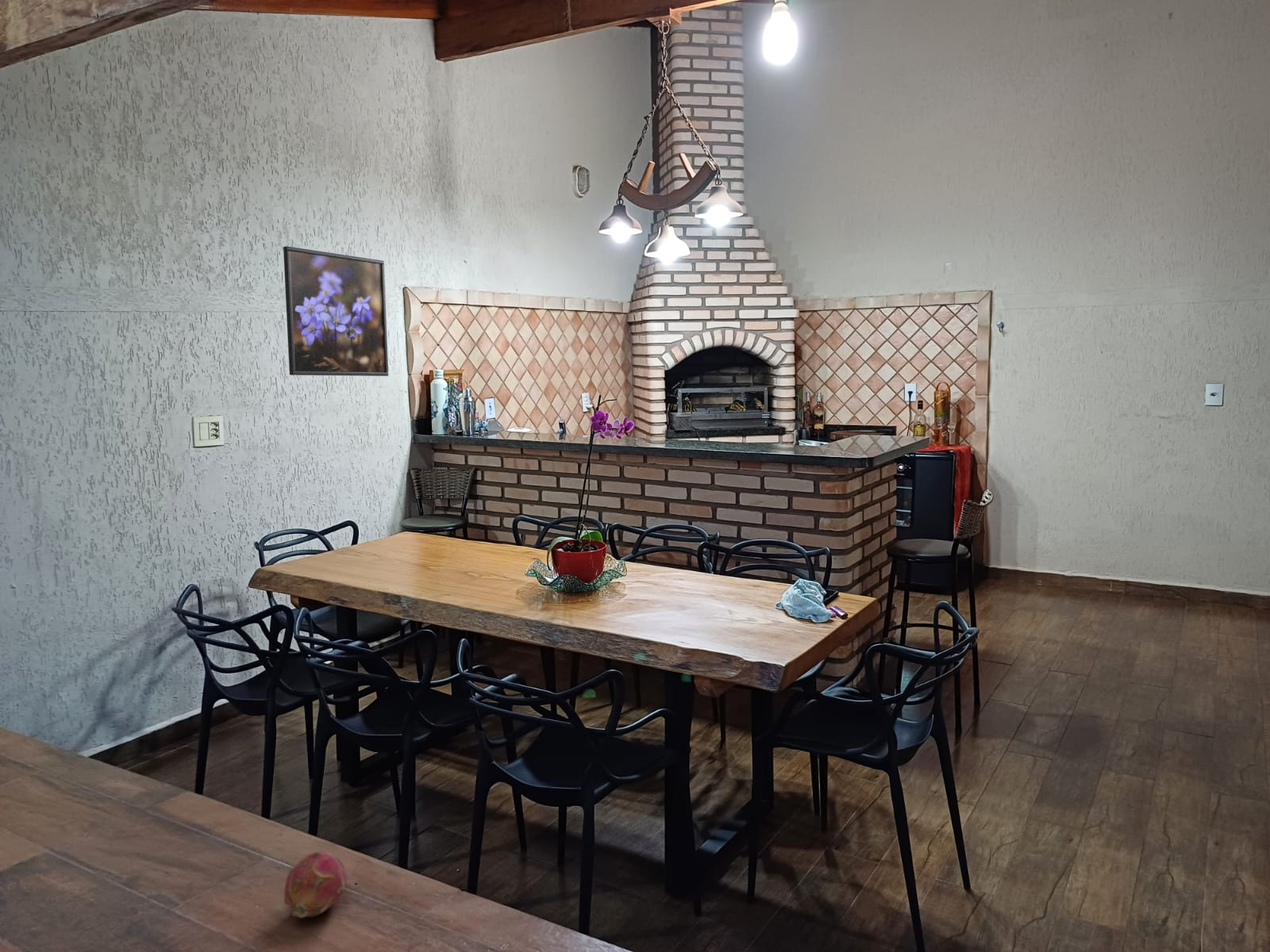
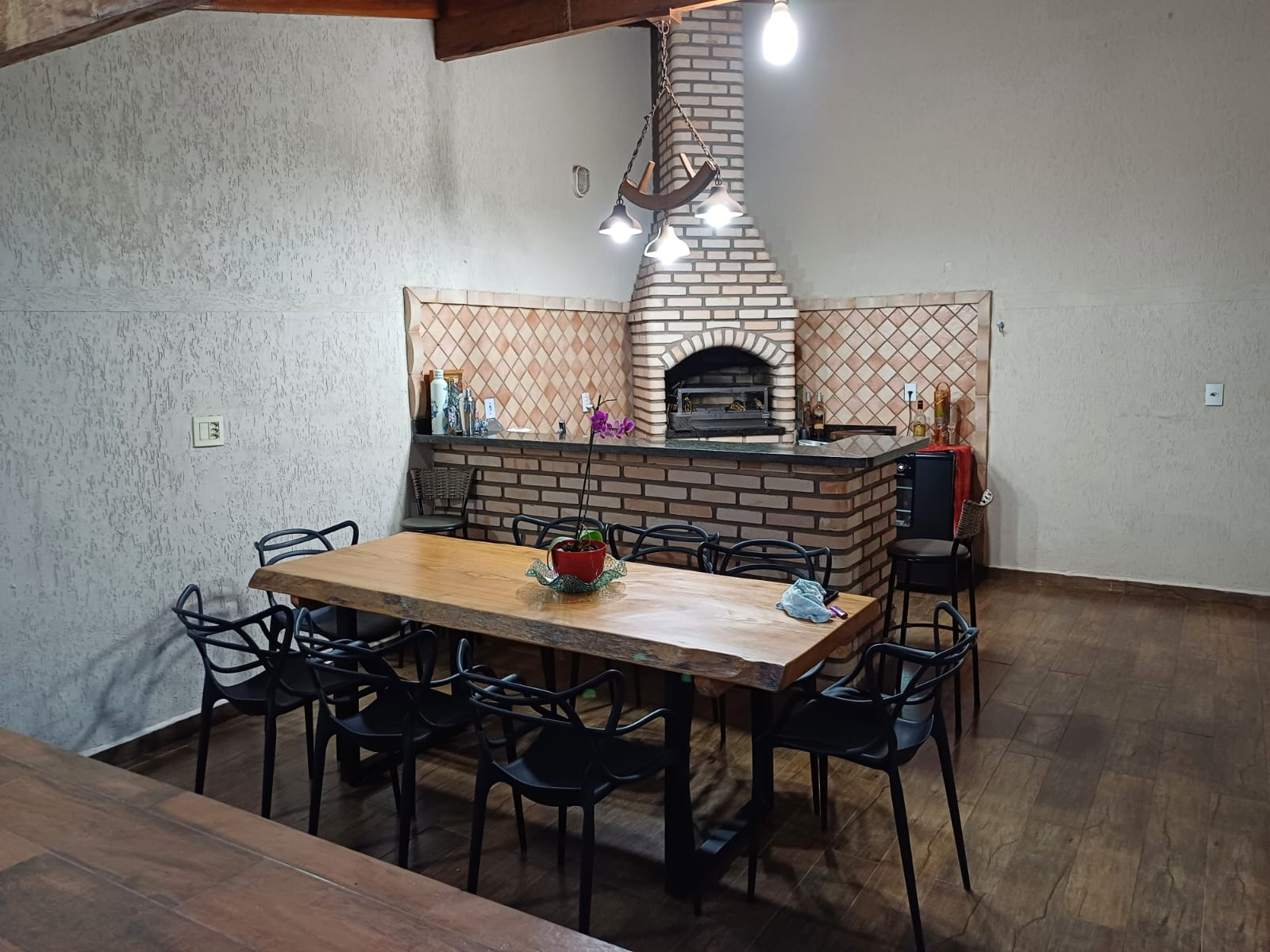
- fruit (318, 880)
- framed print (339, 315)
